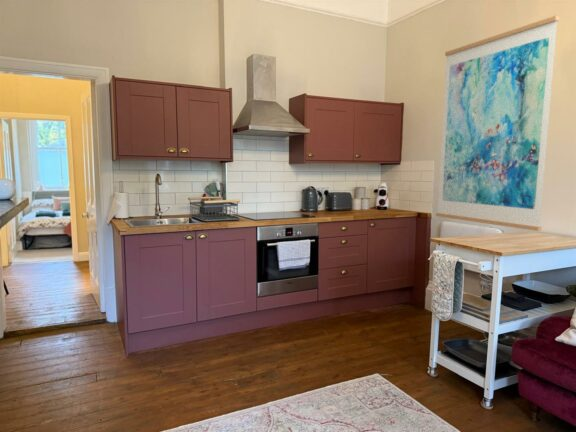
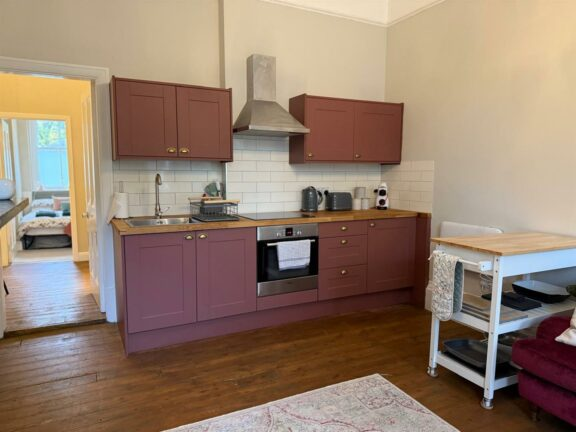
- wall art (488, 132)
